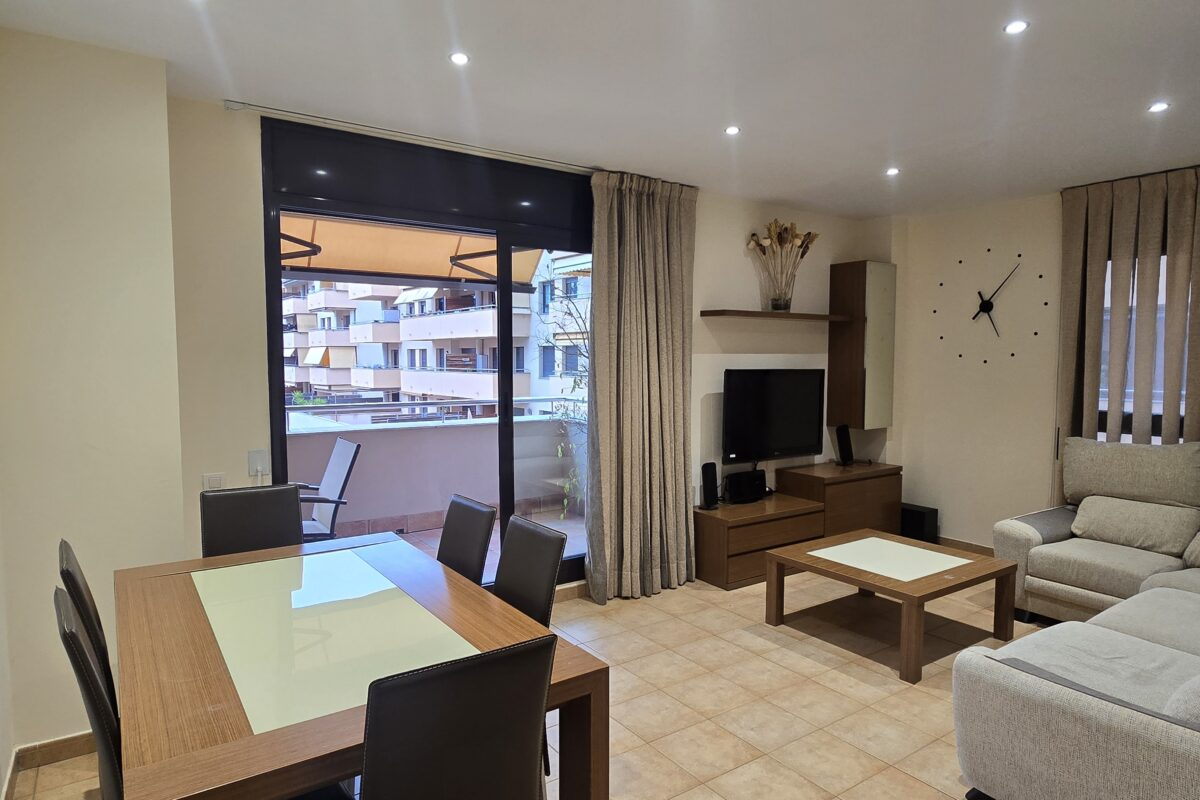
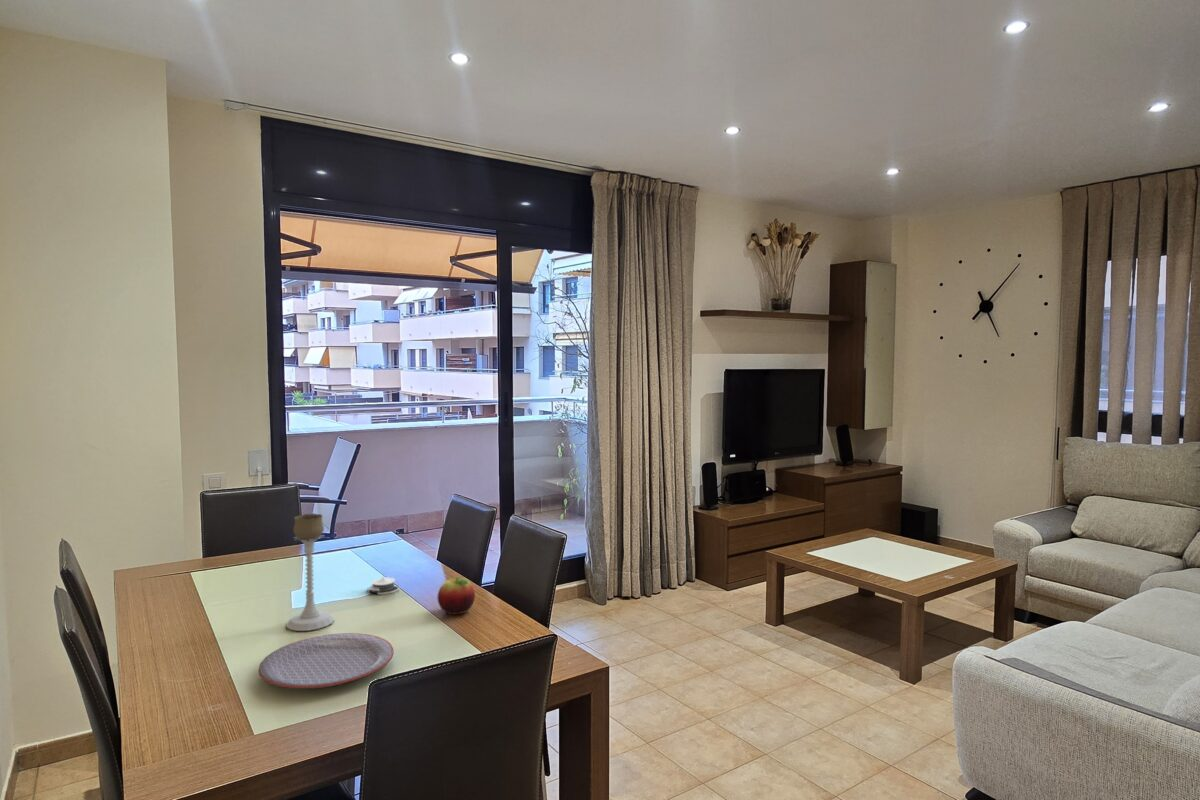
+ fruit (456, 594)
+ plate (328, 662)
+ architectural model (383, 582)
+ candle holder (309, 569)
